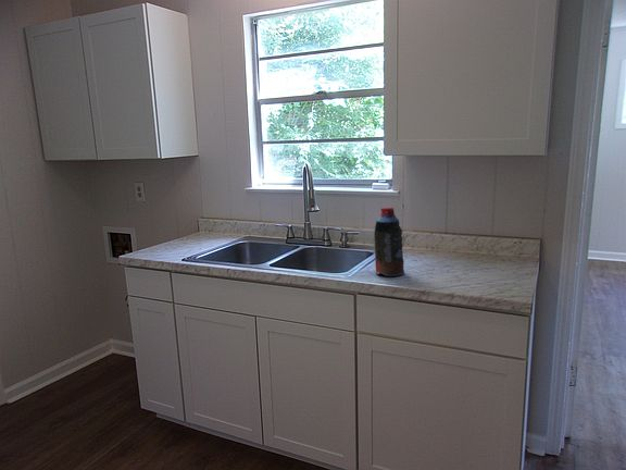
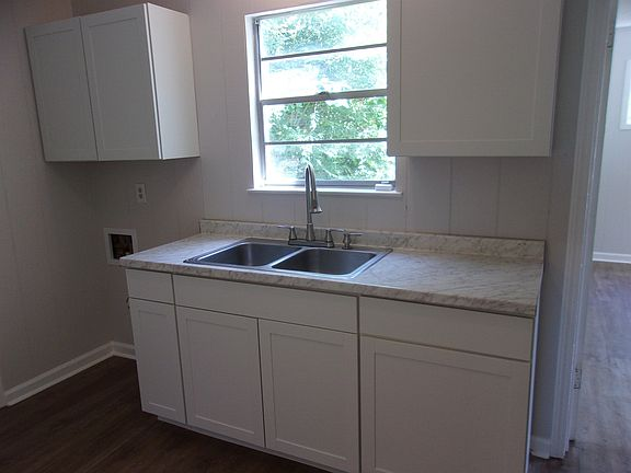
- bottle (389, 240)
